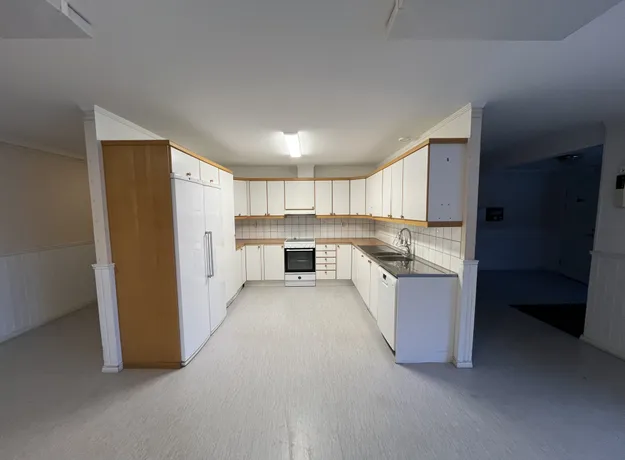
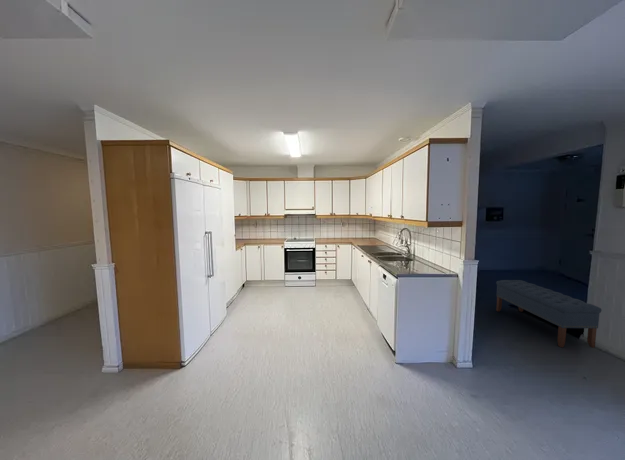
+ bench (539, 308)
